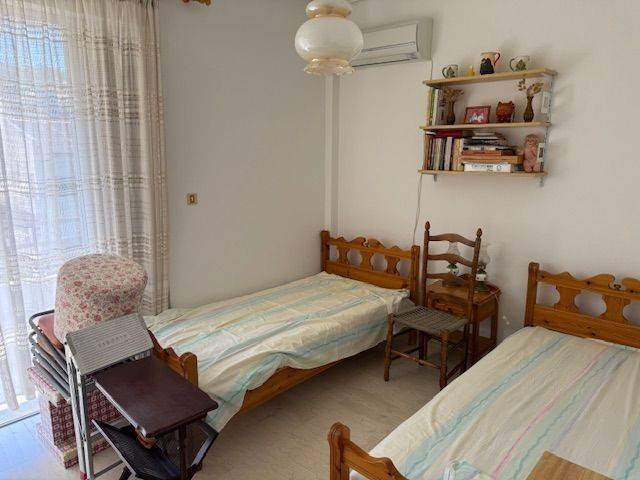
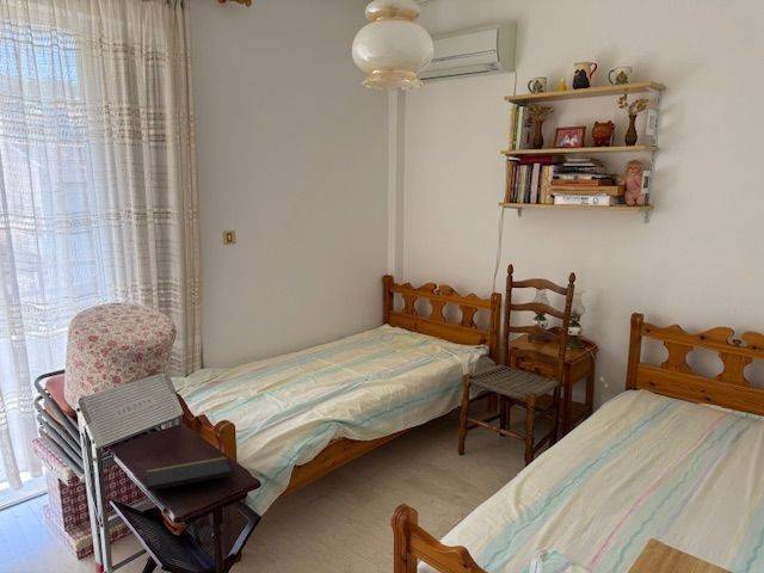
+ notepad (189, 472)
